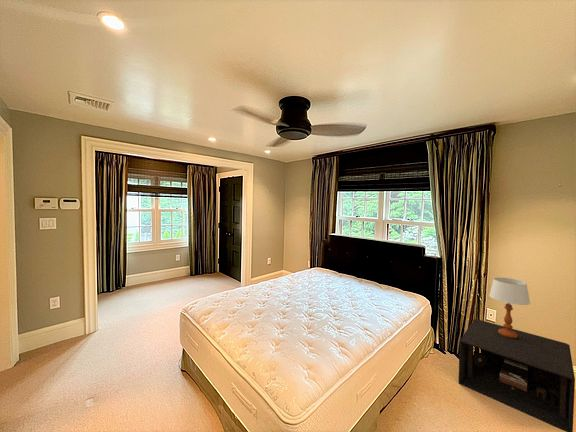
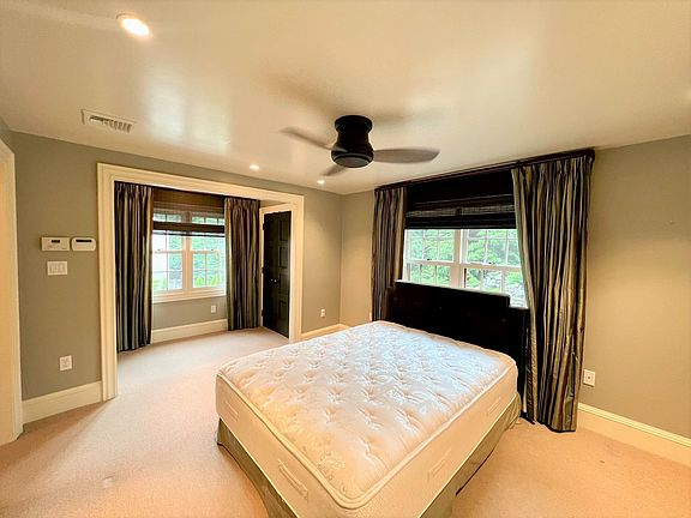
- table lamp (508, 307)
- nightstand (513, 364)
